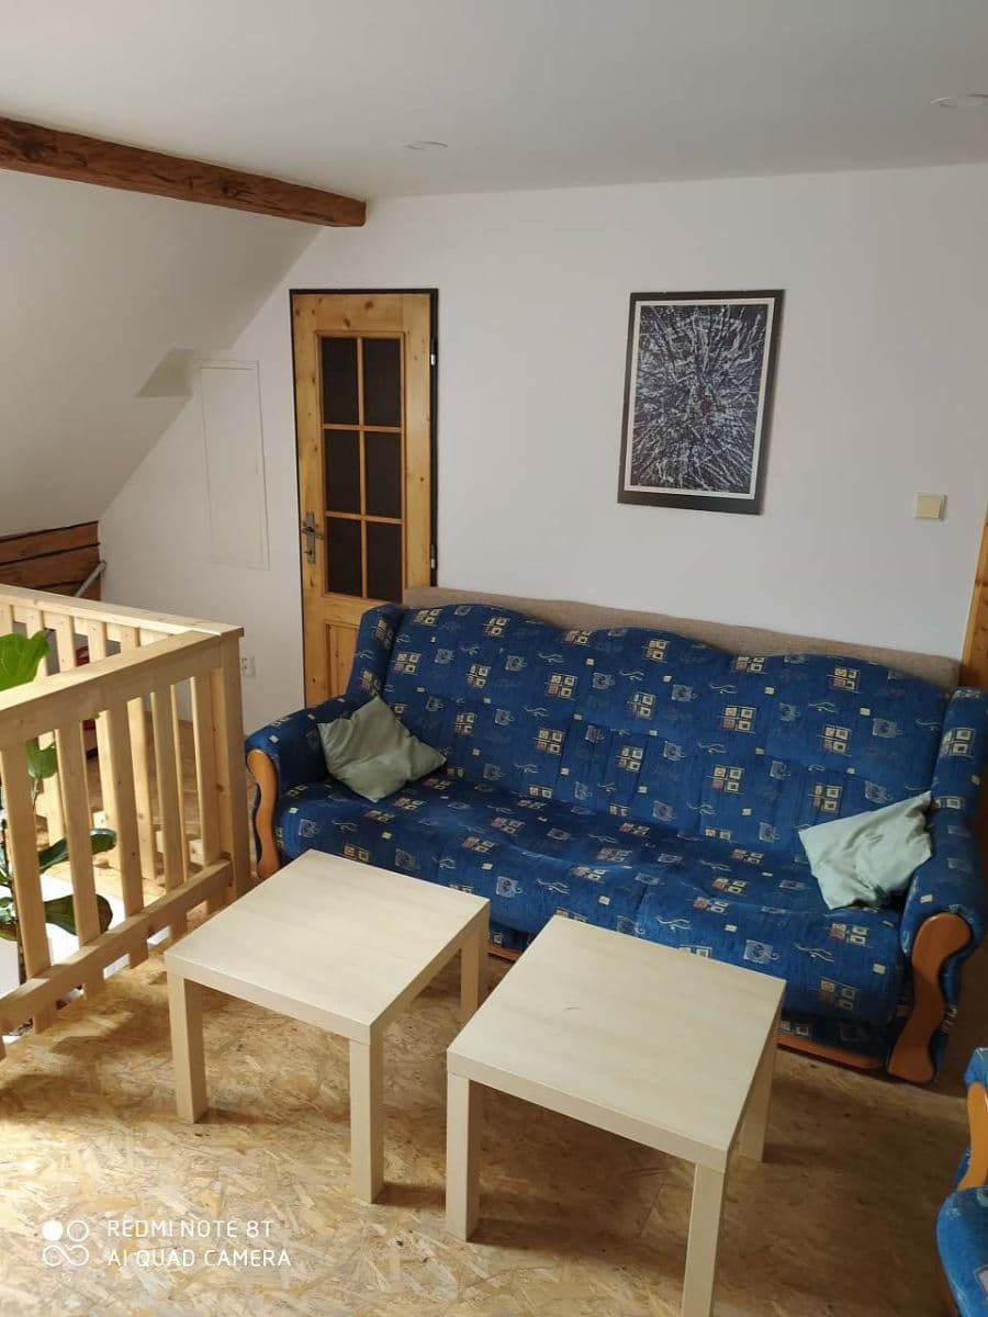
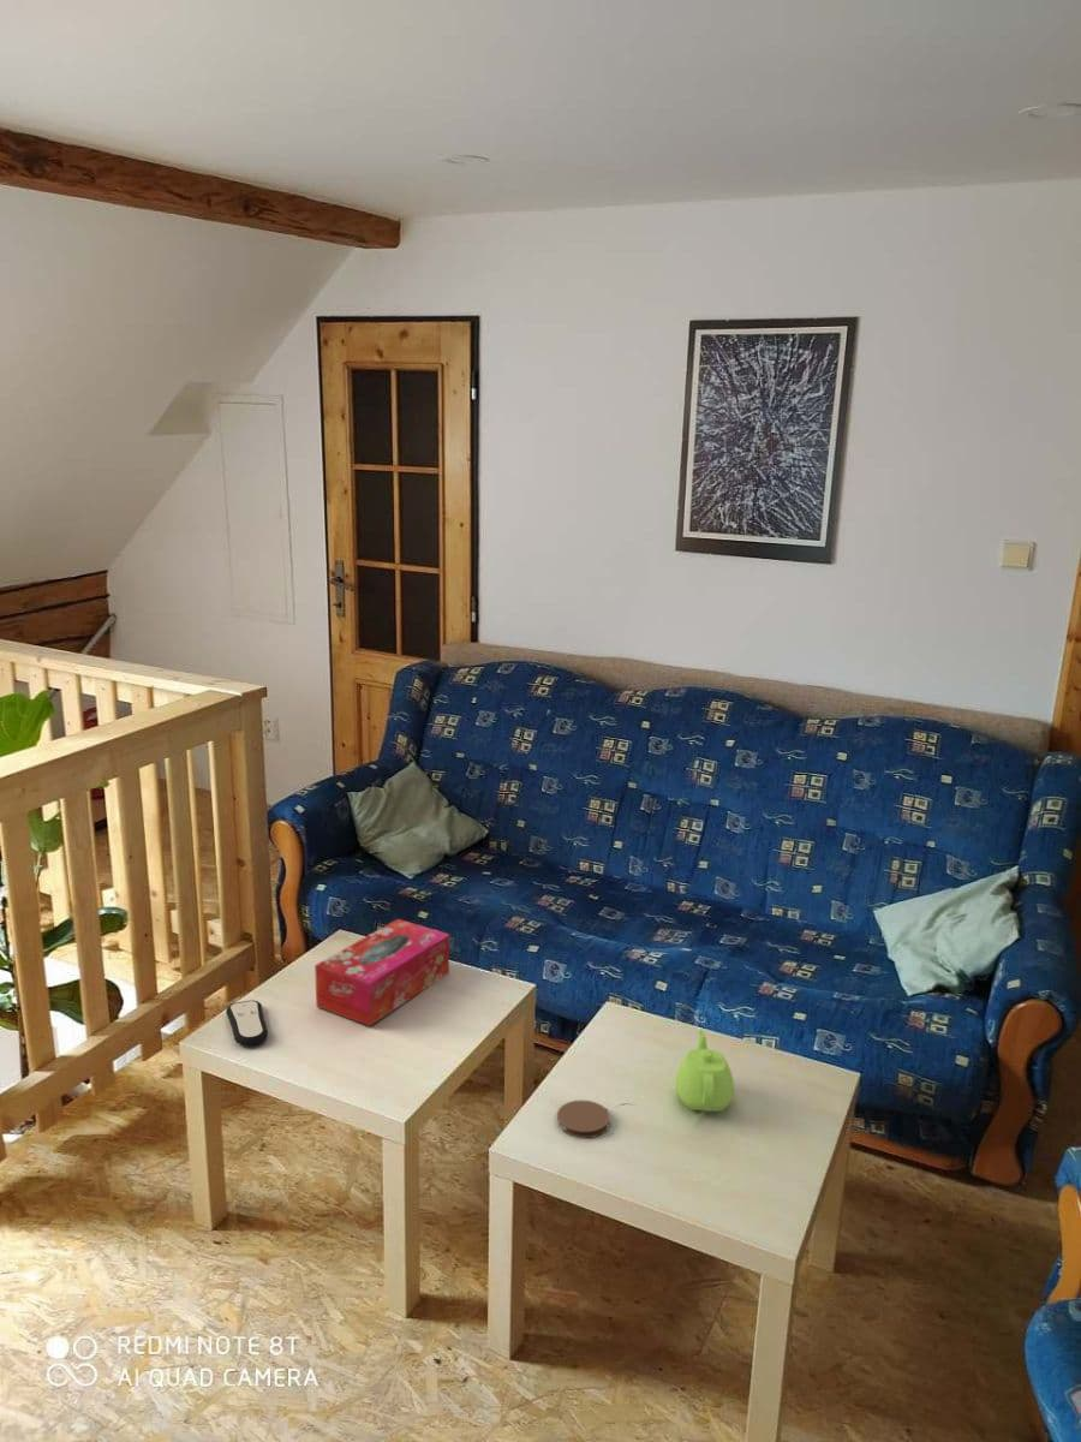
+ tissue box (384, 969)
+ teapot (704, 1074)
+ coaster (583, 1119)
+ remote control (247, 1021)
